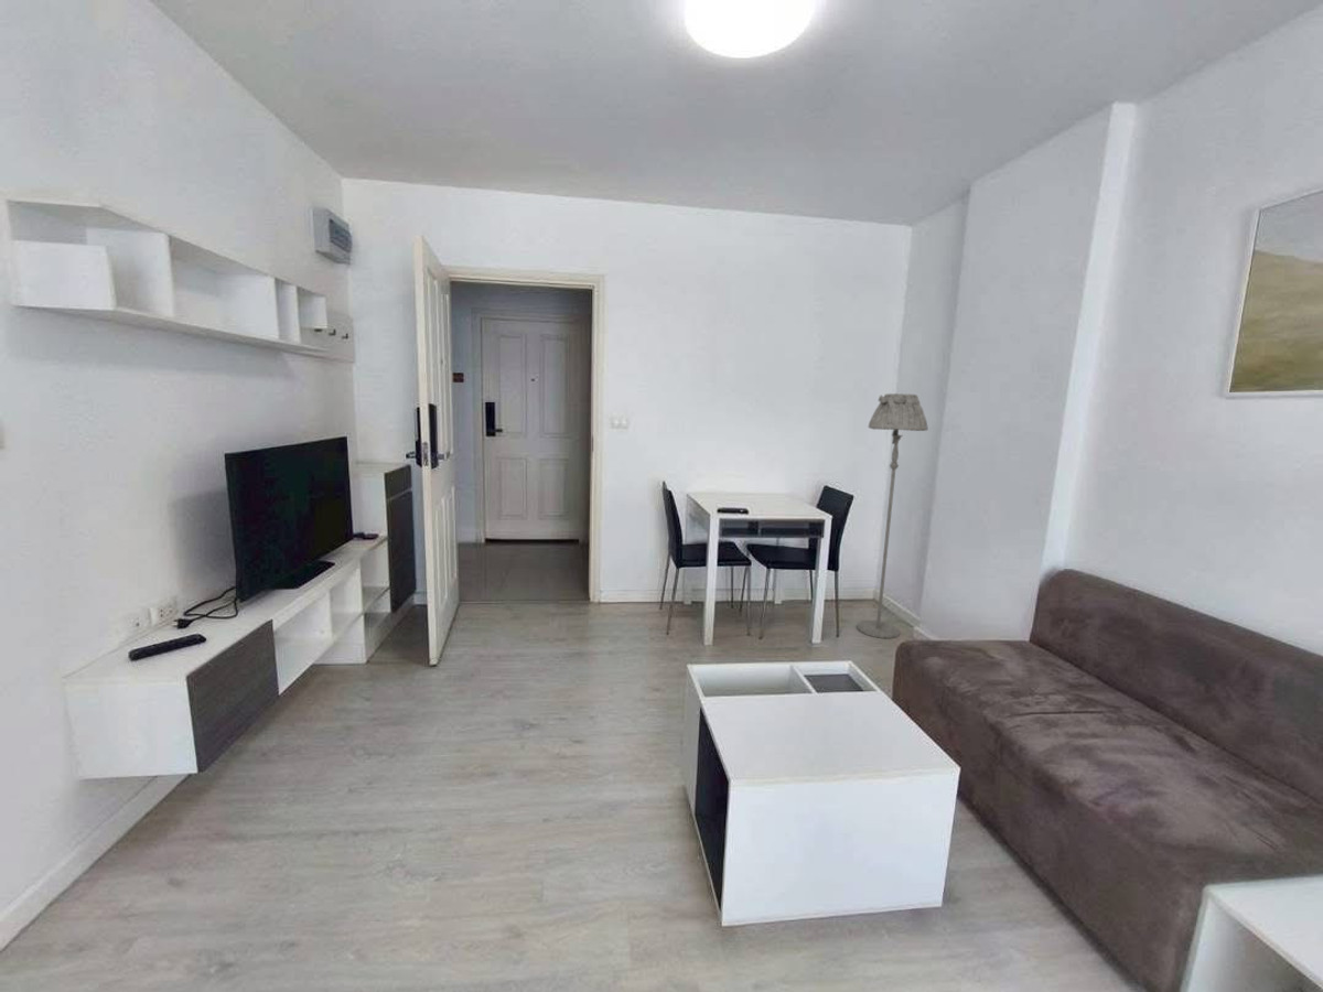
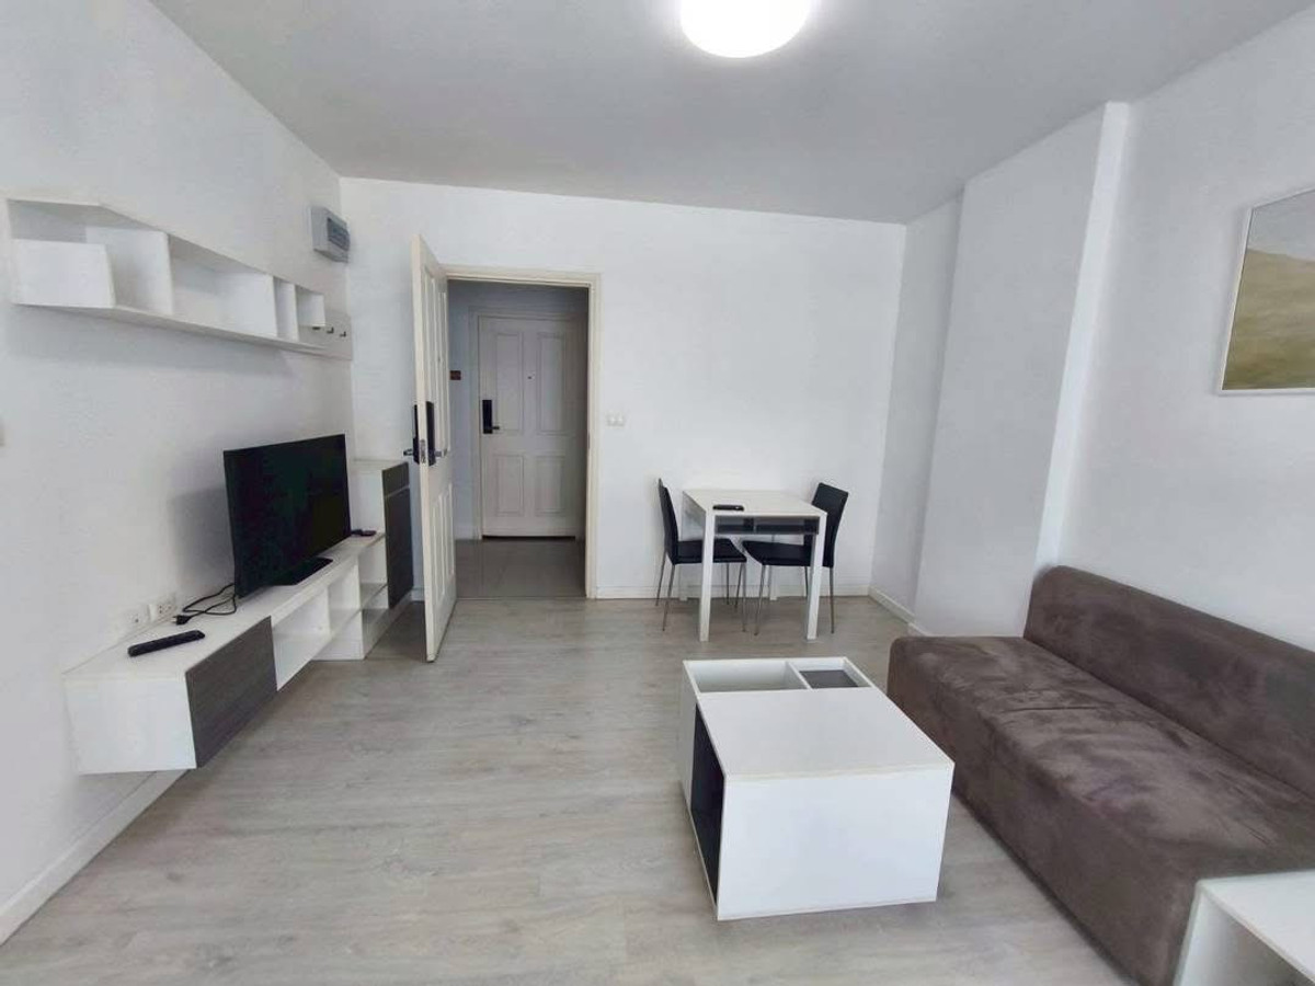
- floor lamp (889, 516)
